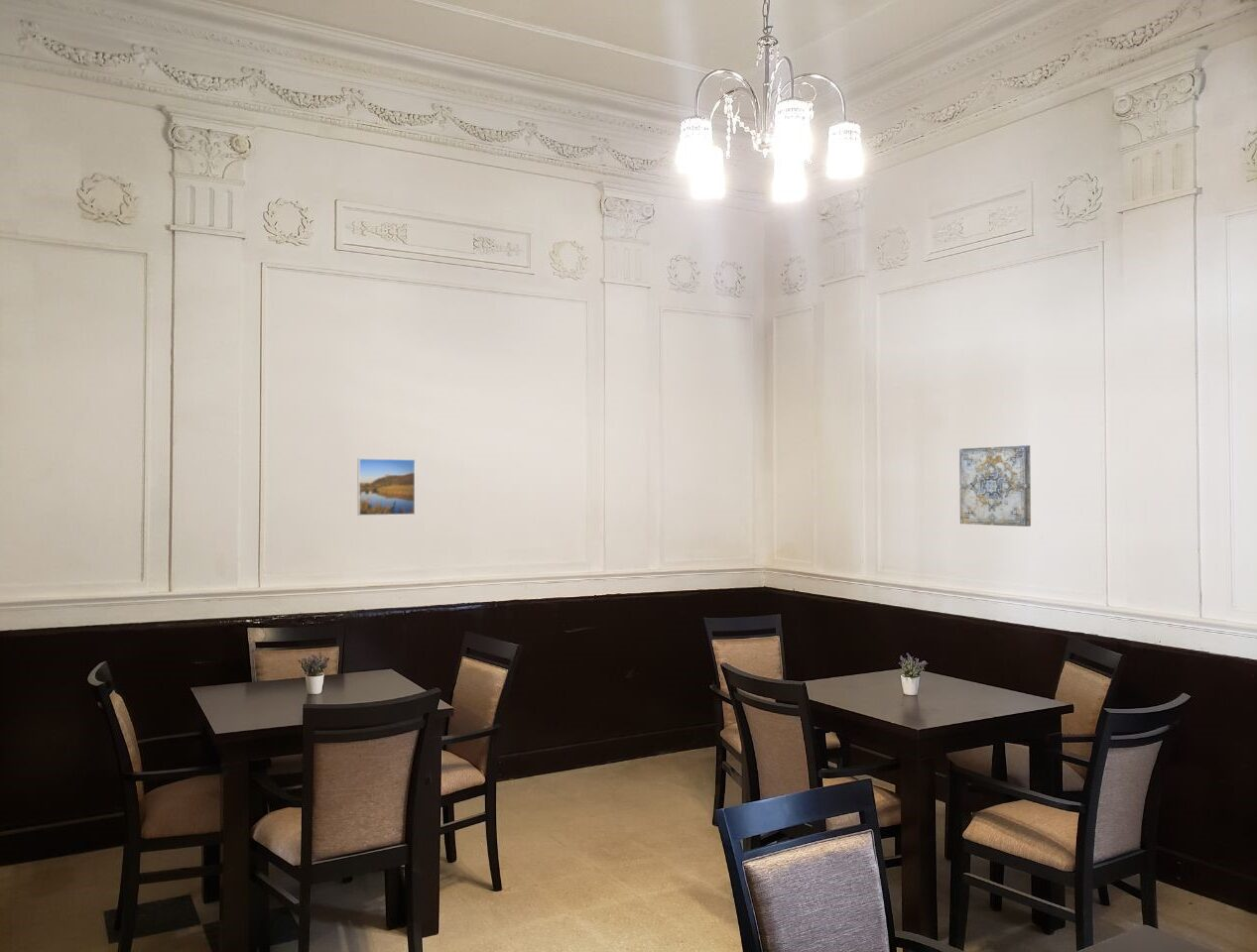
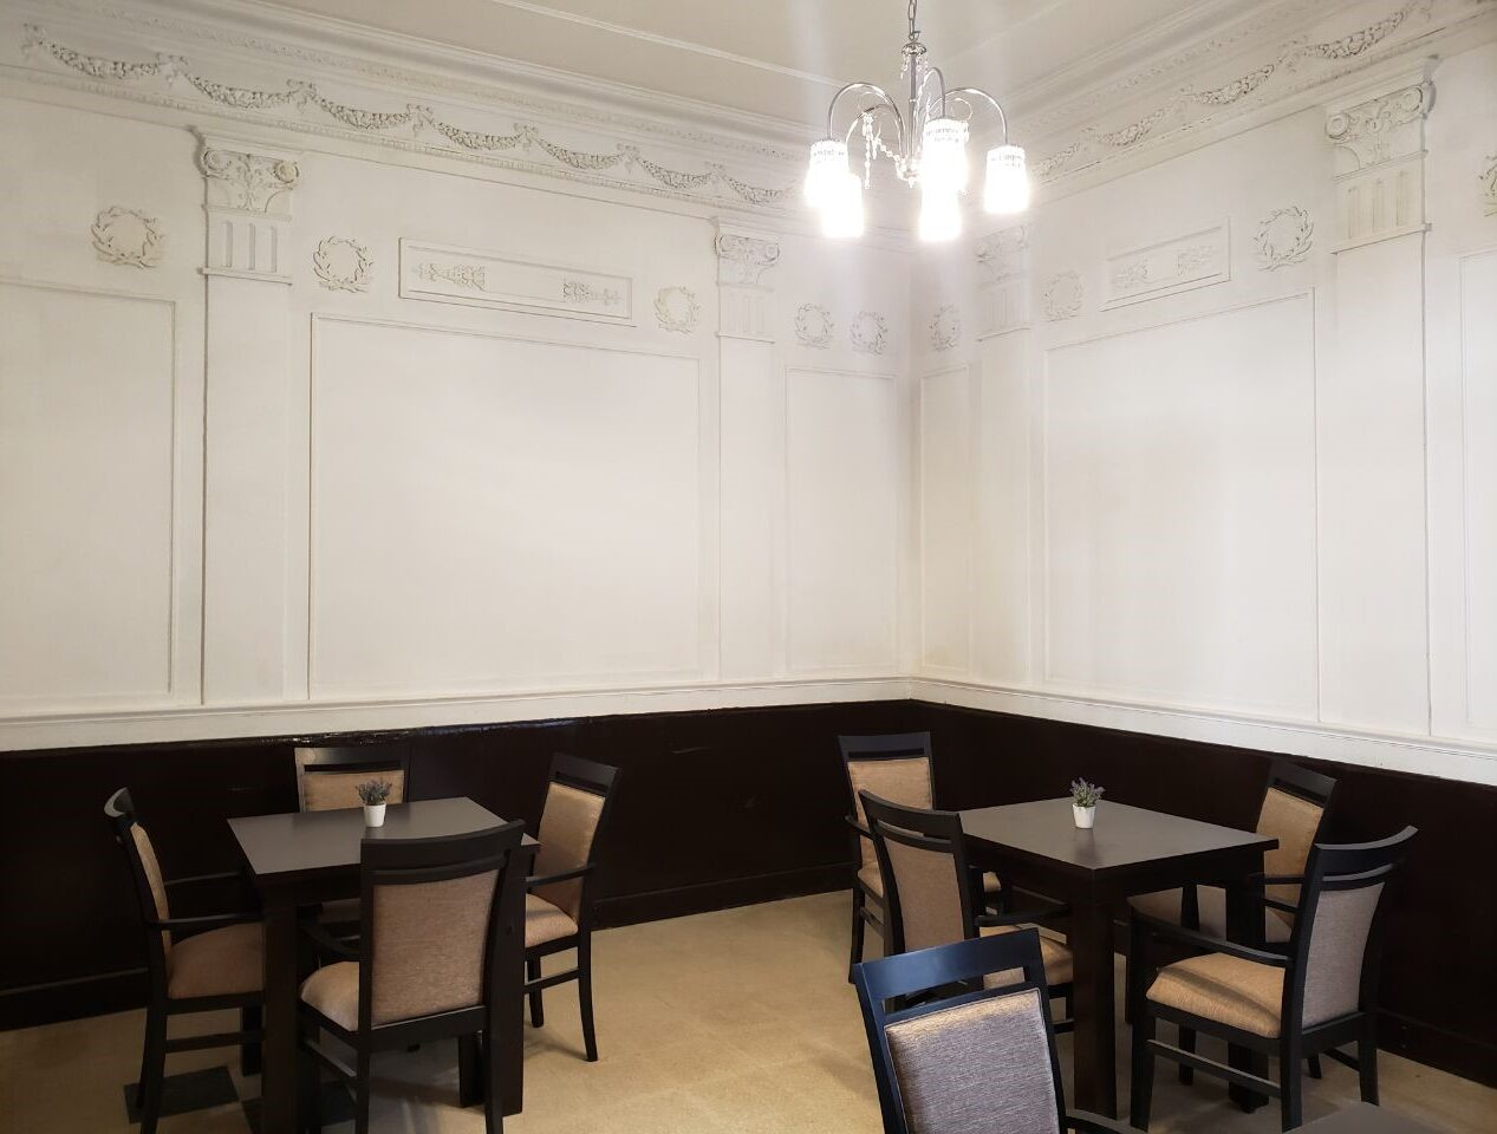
- wall art (993, 486)
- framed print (386, 487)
